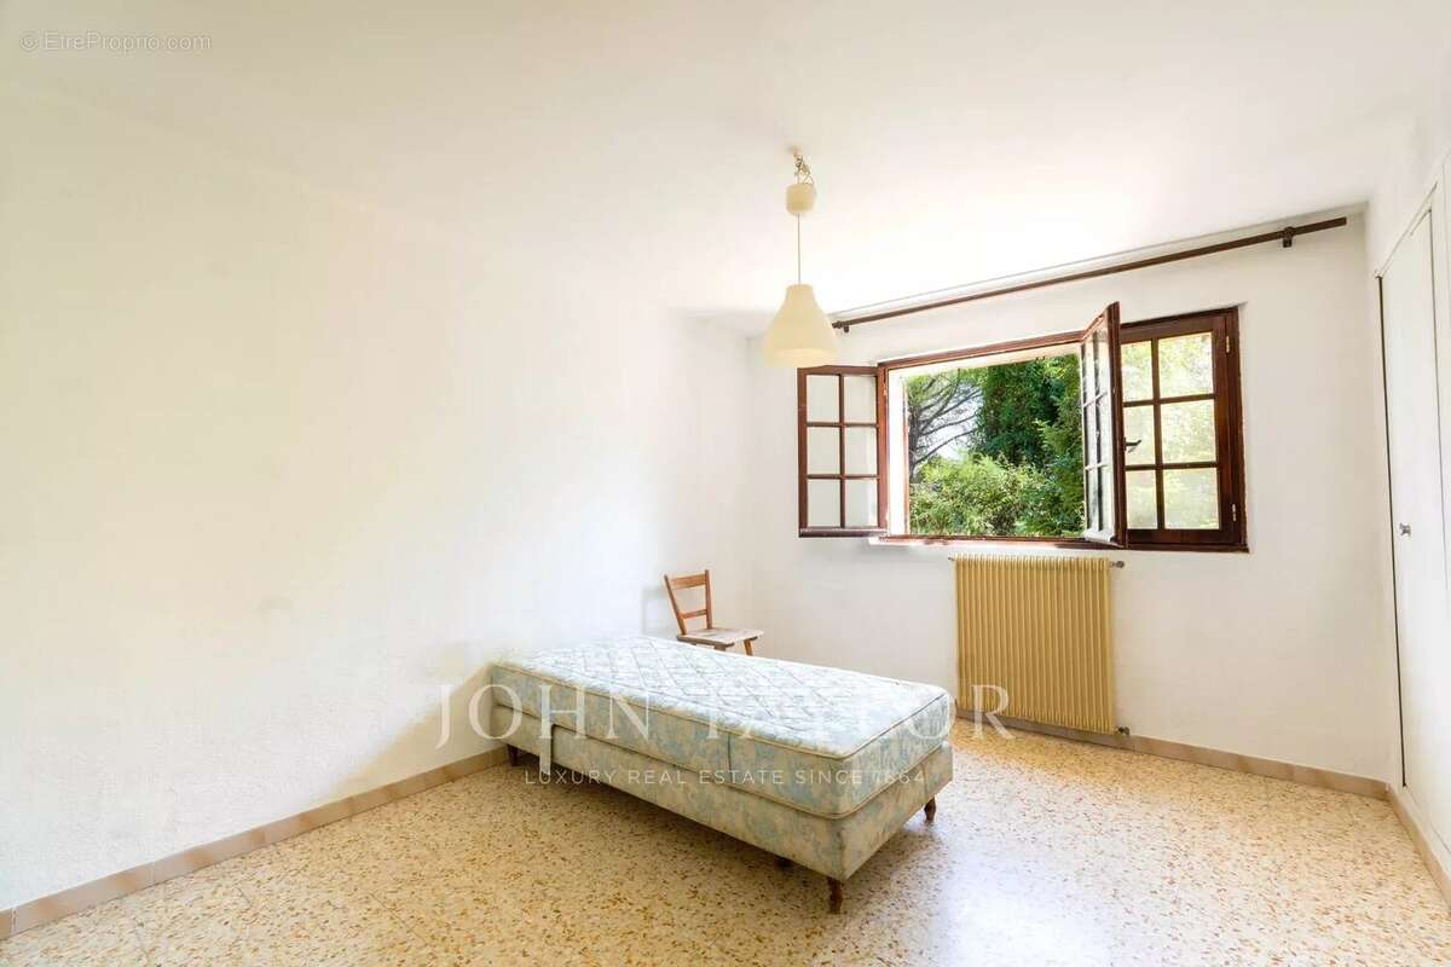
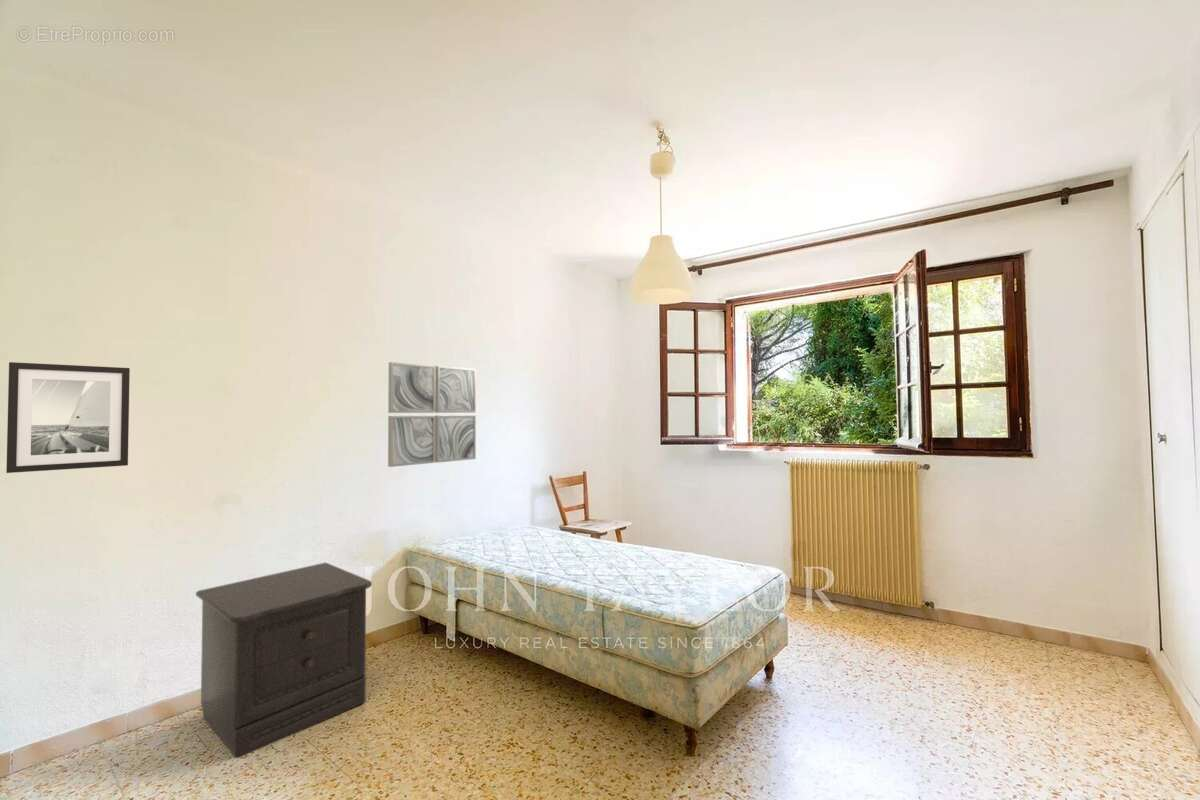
+ wall art (435, 415)
+ wall art (72, 417)
+ nightstand (287, 648)
